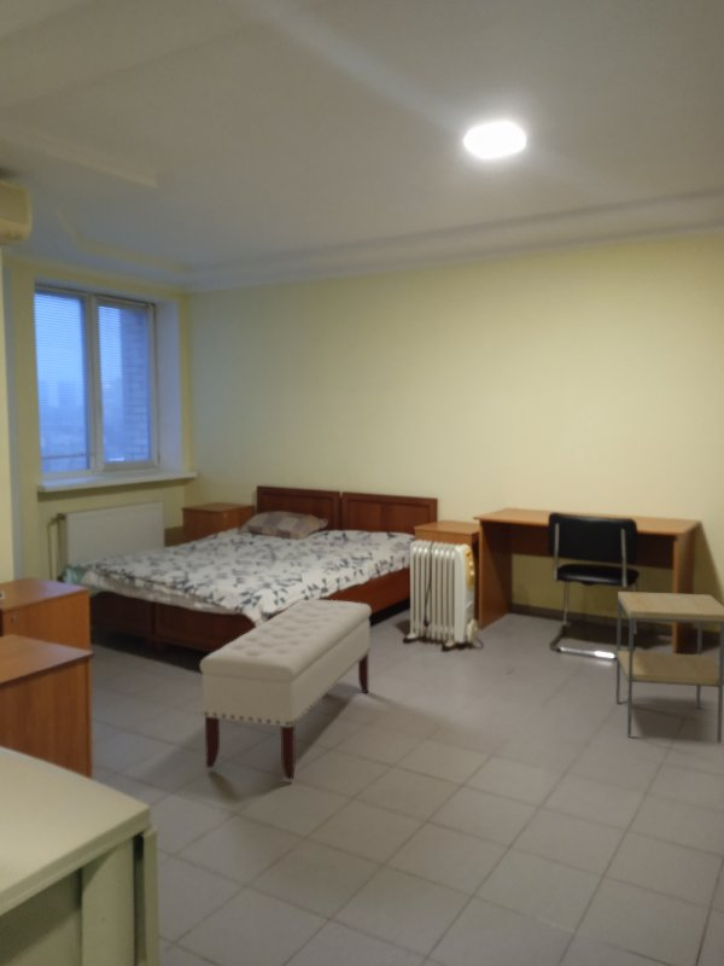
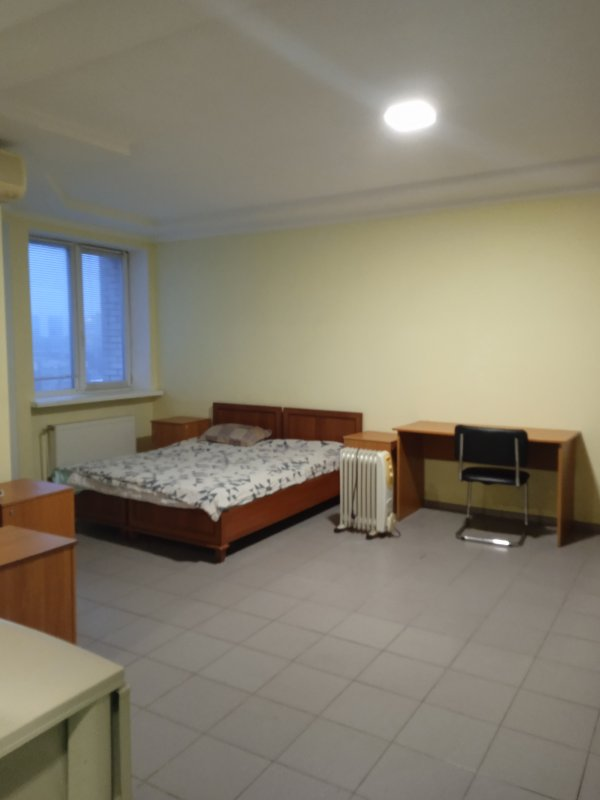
- side table (670, 662)
- bench (296, 675)
